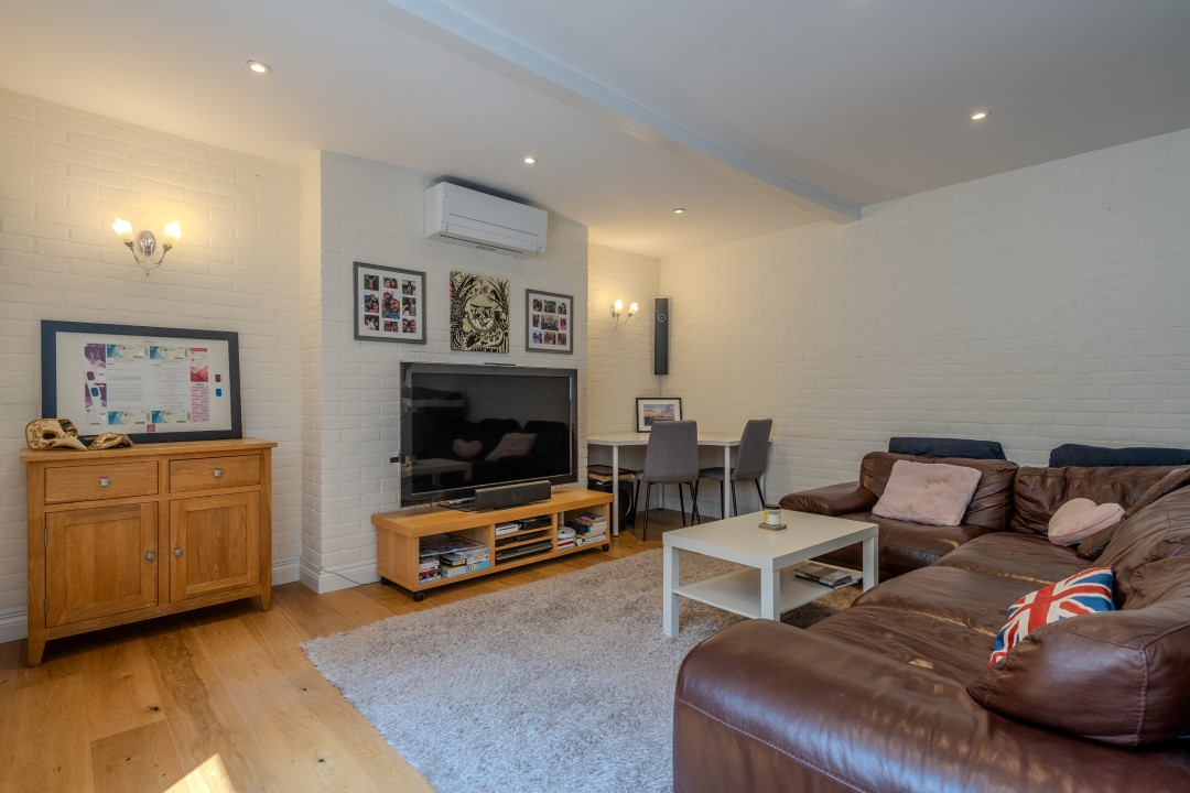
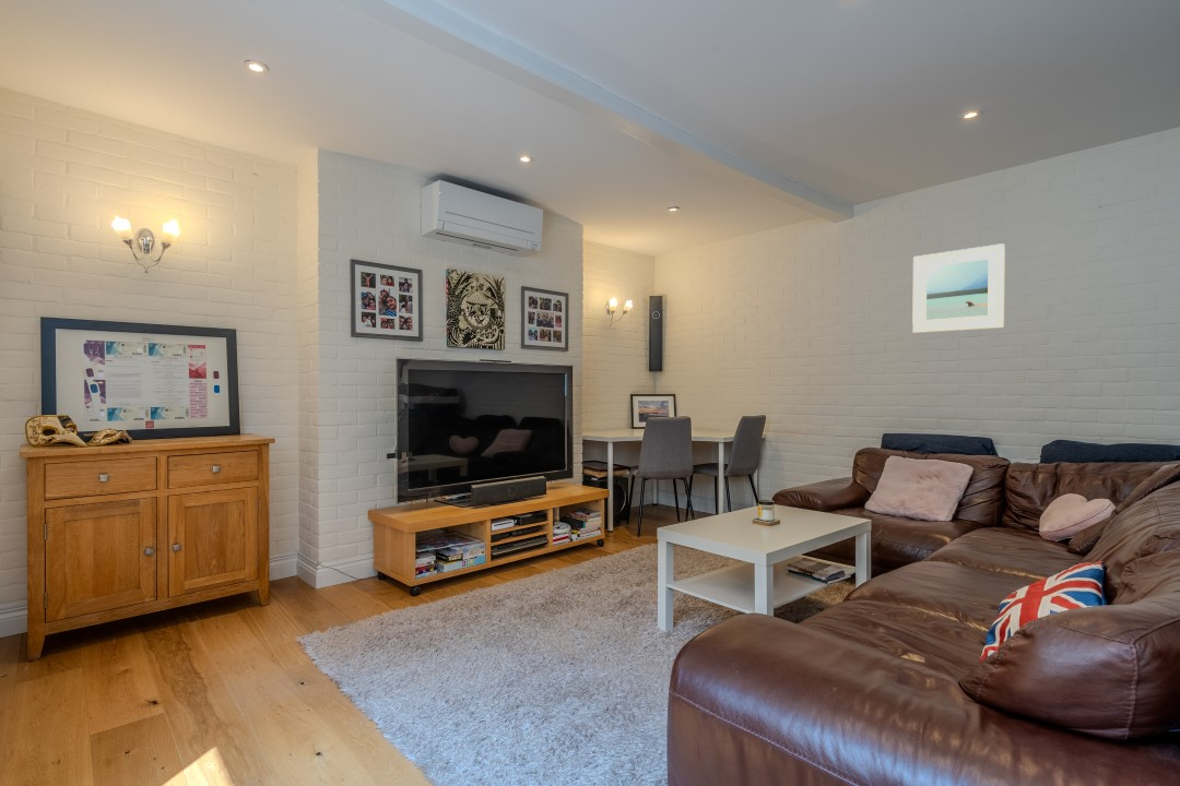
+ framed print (956, 290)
